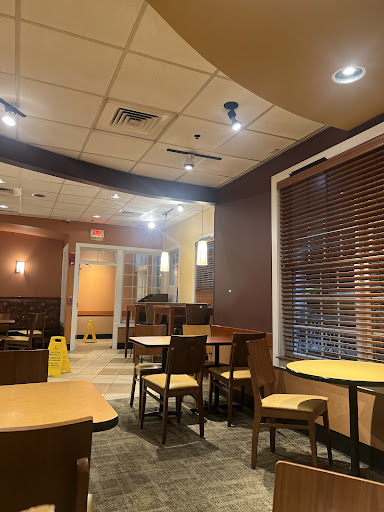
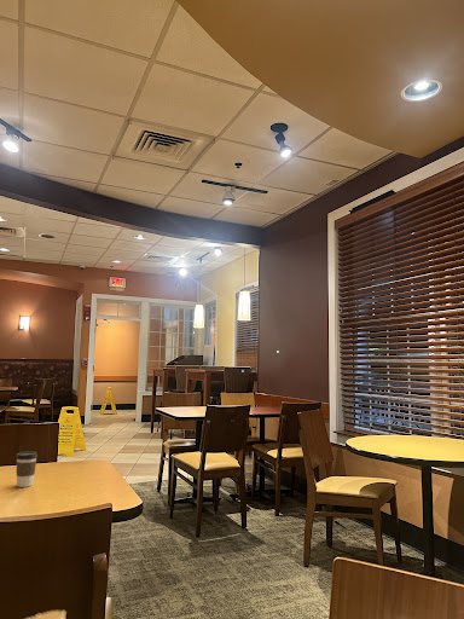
+ coffee cup (25, 468)
